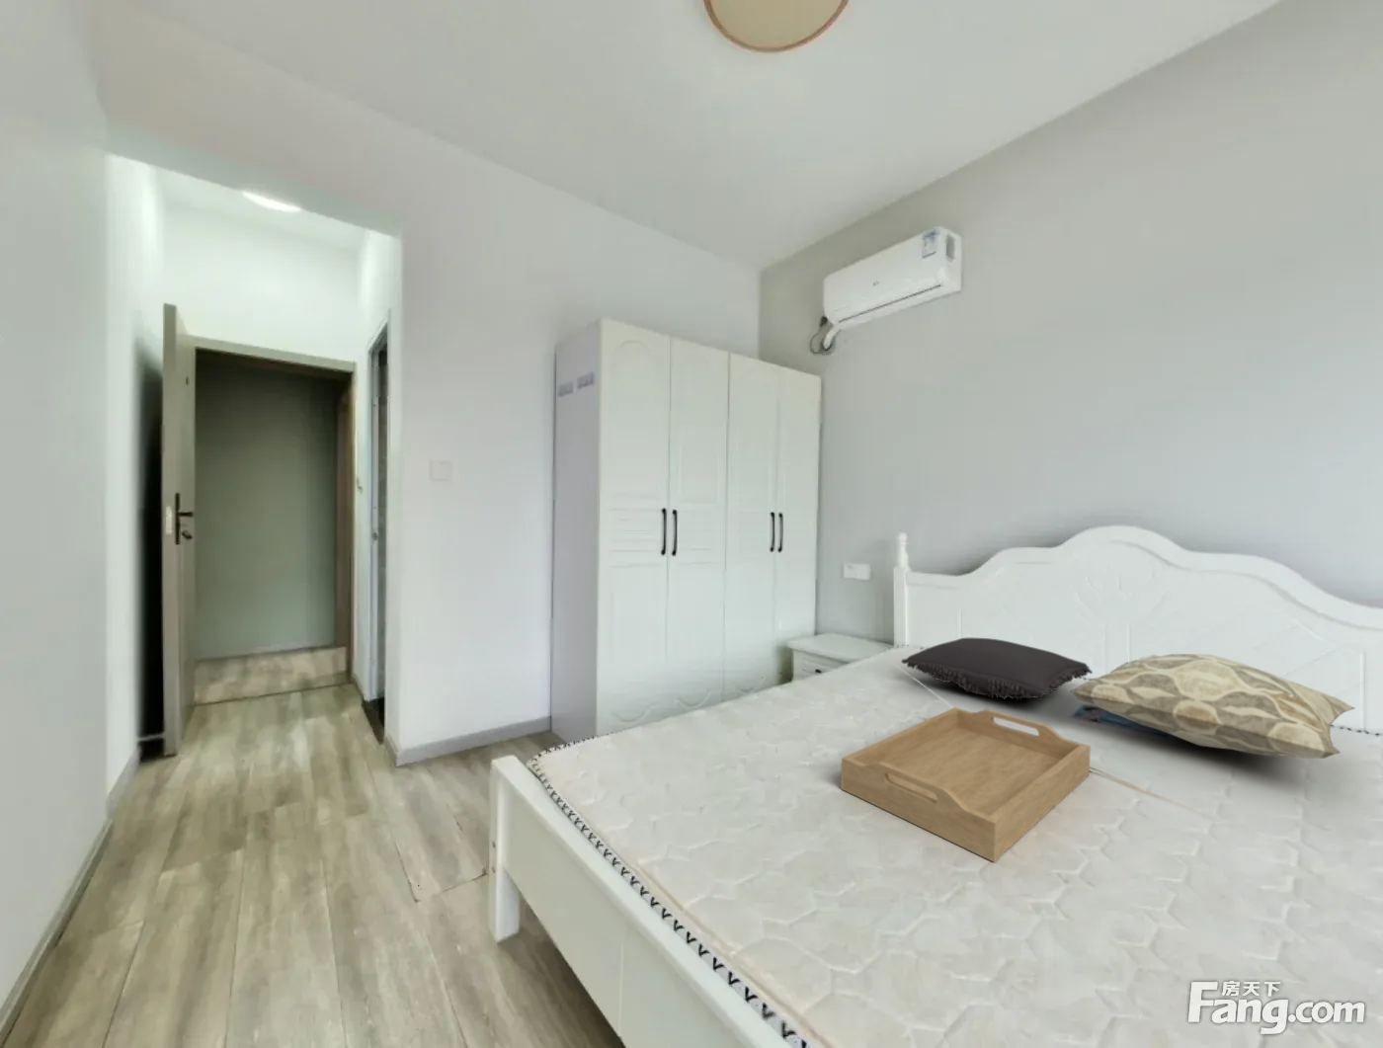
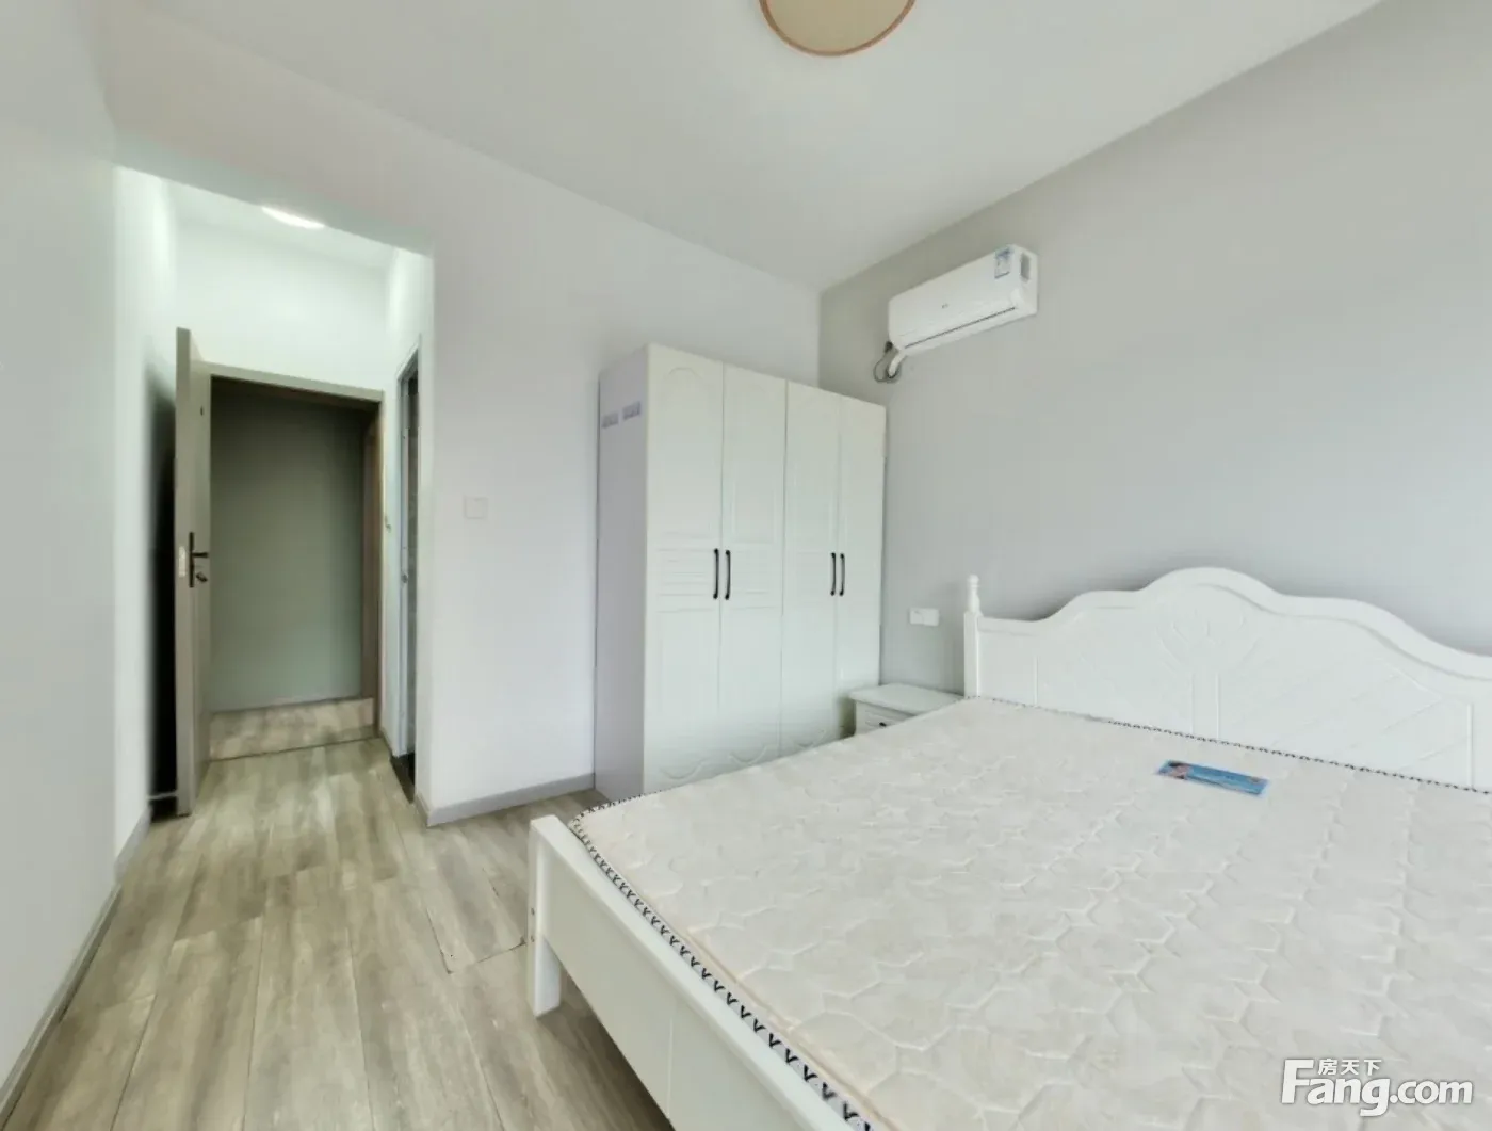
- pillow (994, 666)
- serving tray (969, 762)
- decorative pillow (1206, 698)
